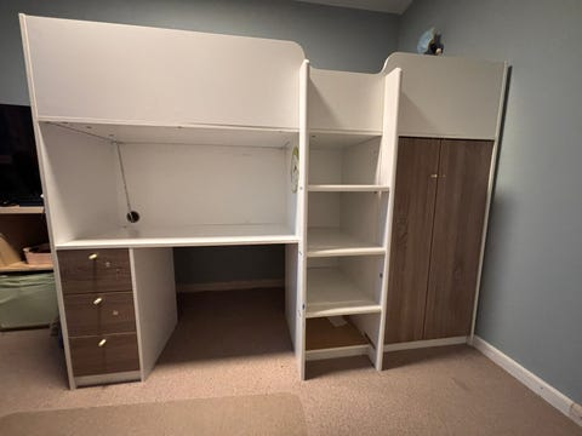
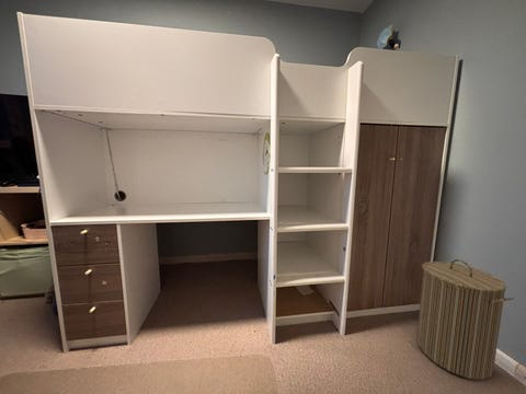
+ laundry hamper (456, 308)
